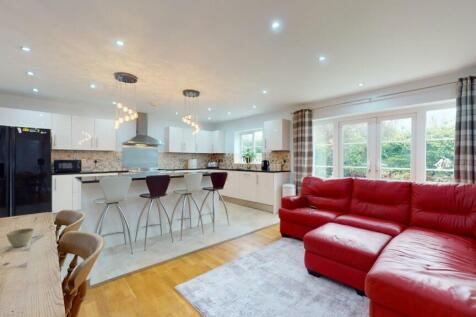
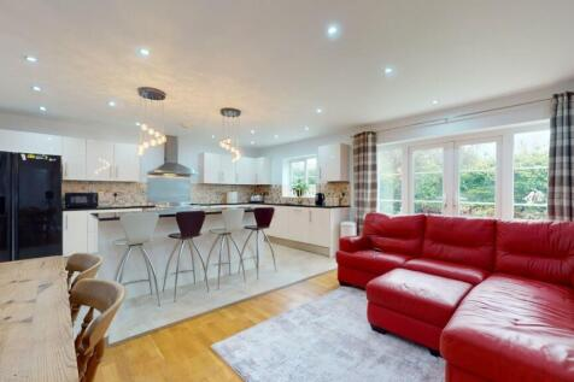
- flower pot (20, 238)
